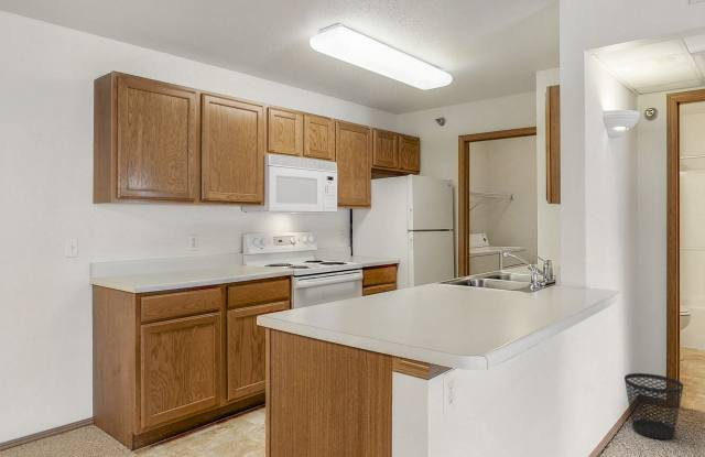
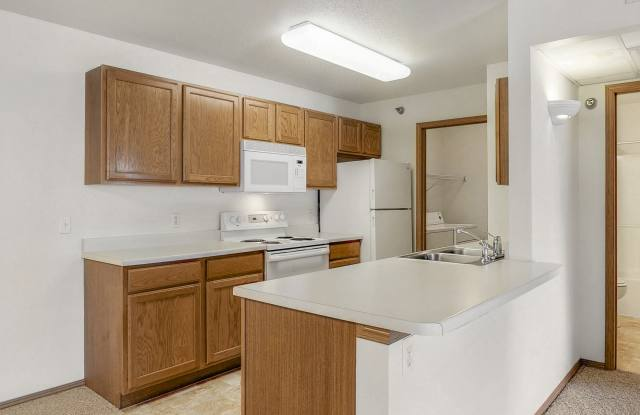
- wastebasket (653, 406)
